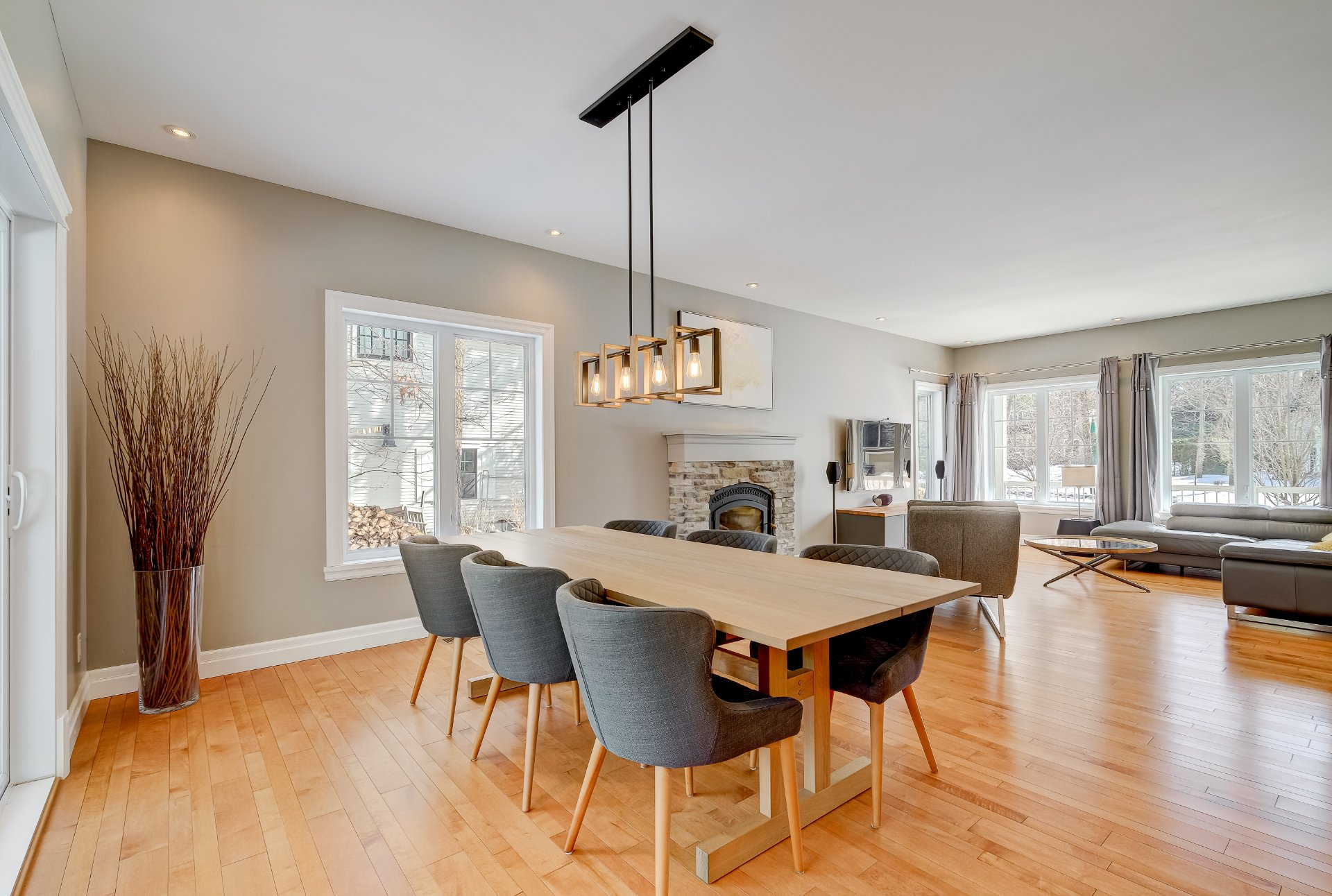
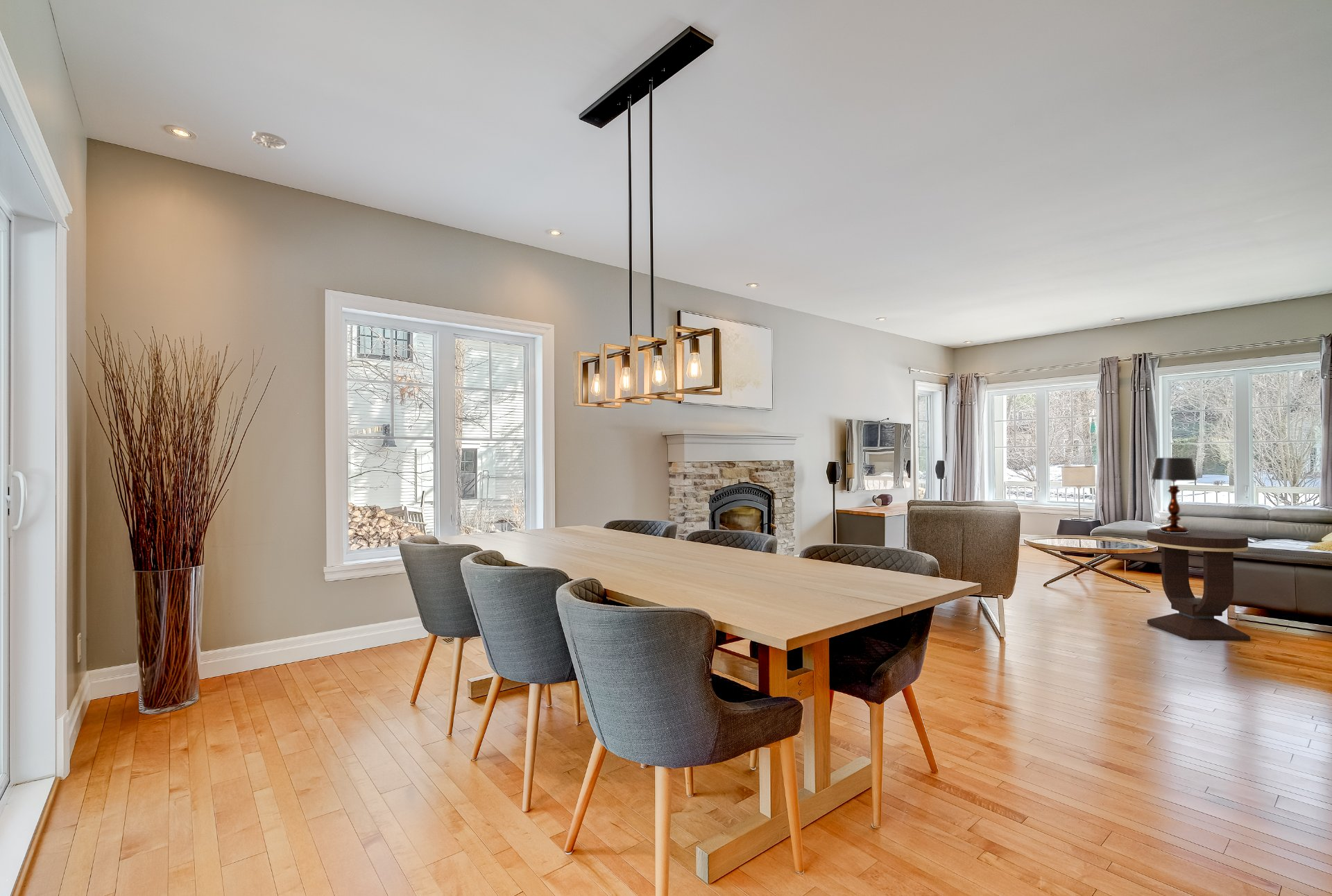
+ table lamp (1173, 494)
+ smoke detector (269, 141)
+ side table (1189, 584)
